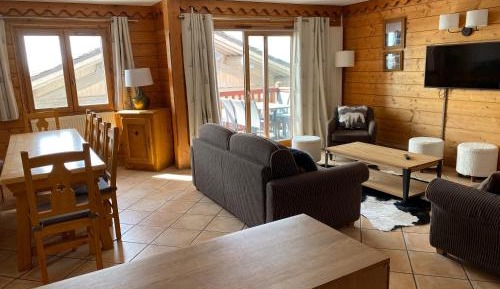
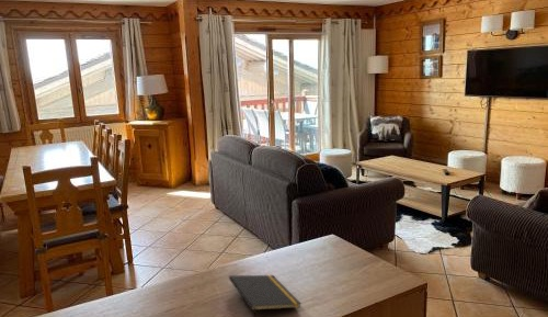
+ notepad (263, 291)
